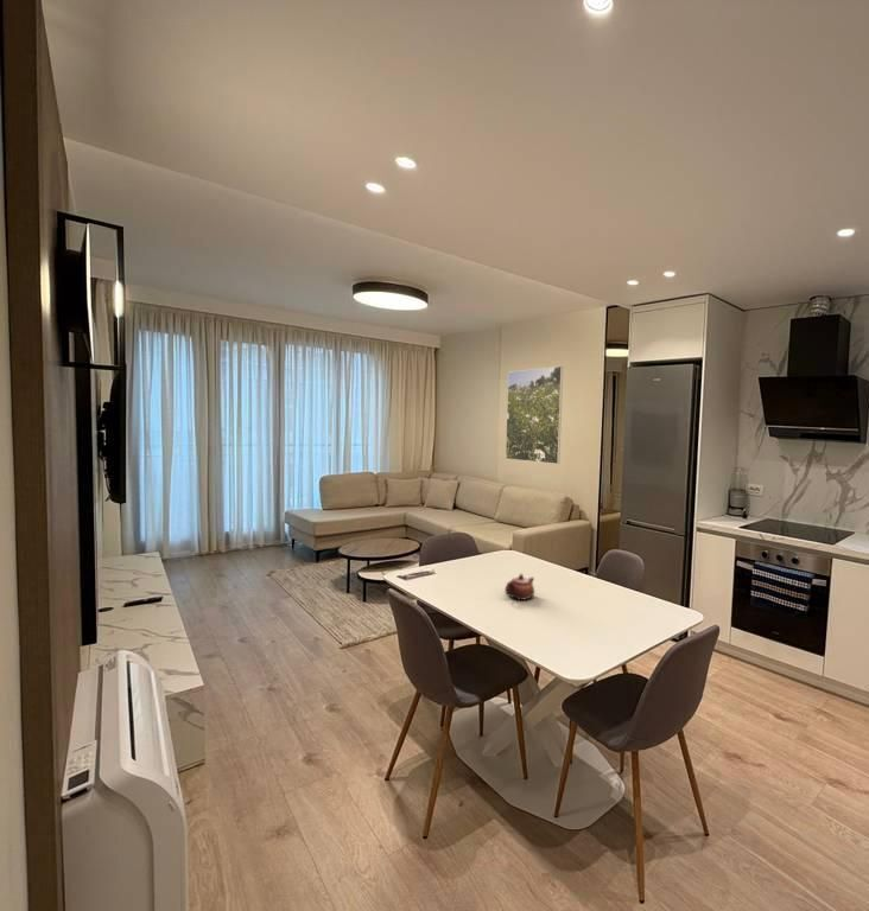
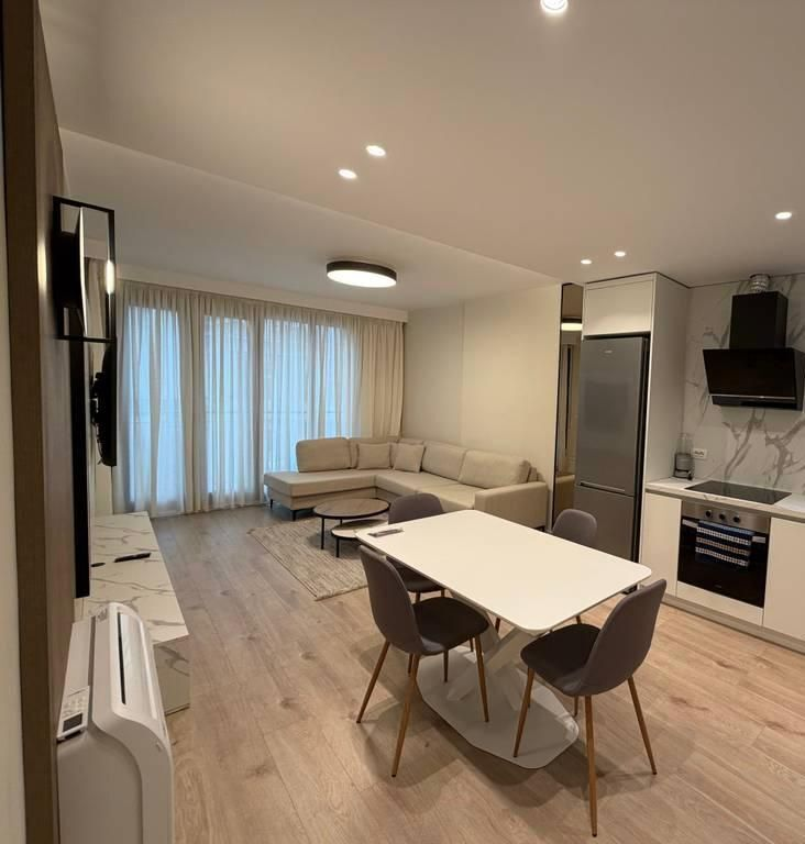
- teapot (519, 585)
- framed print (532, 415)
